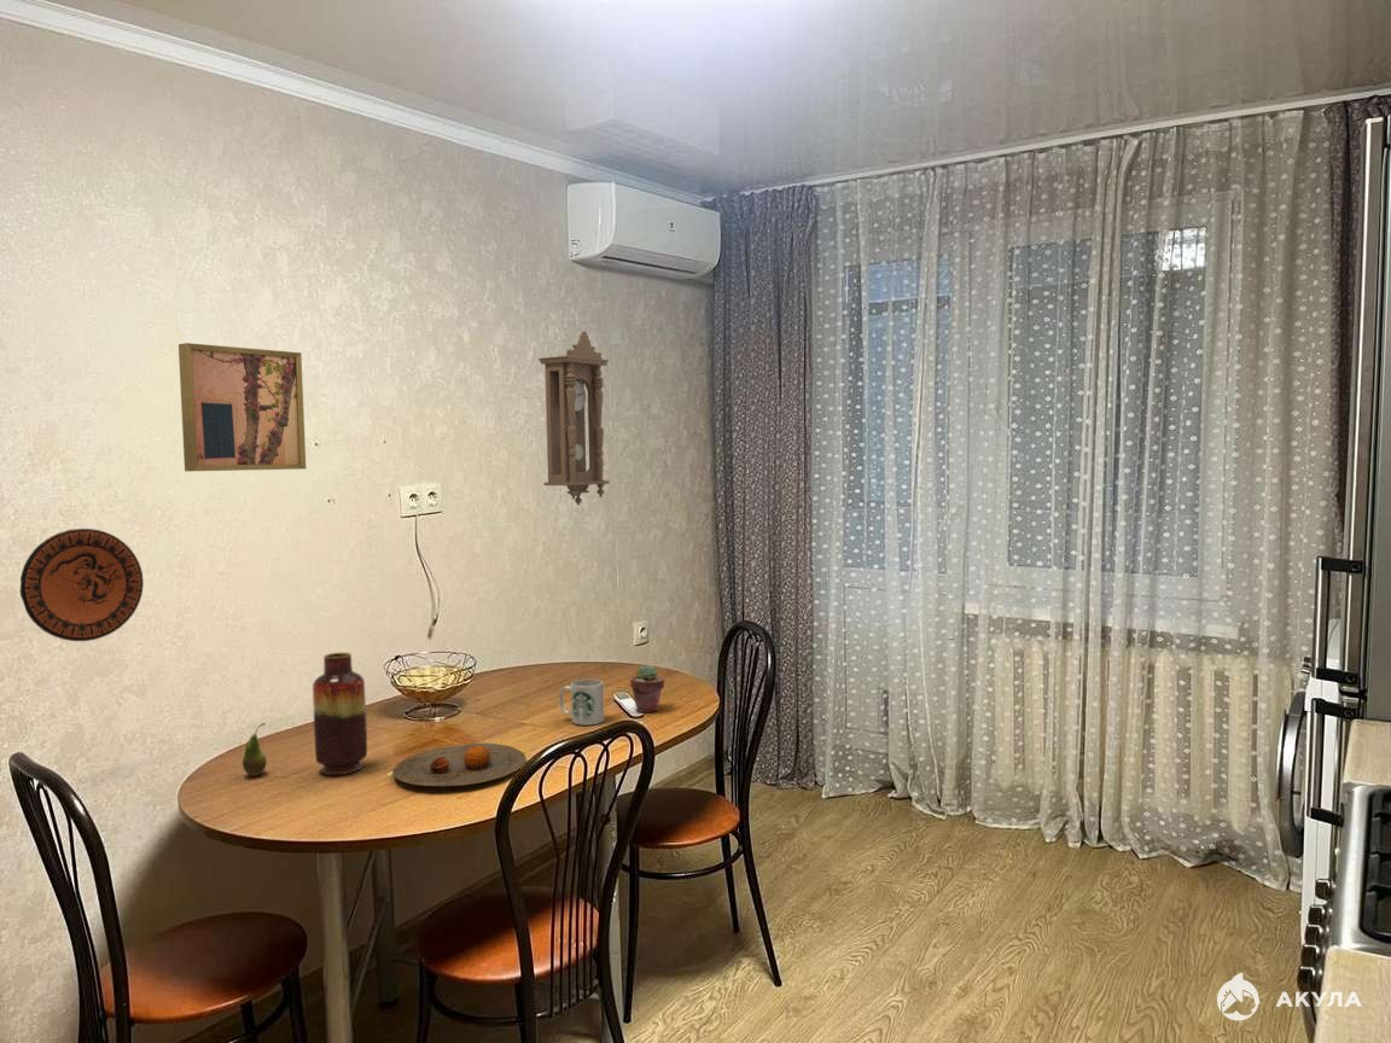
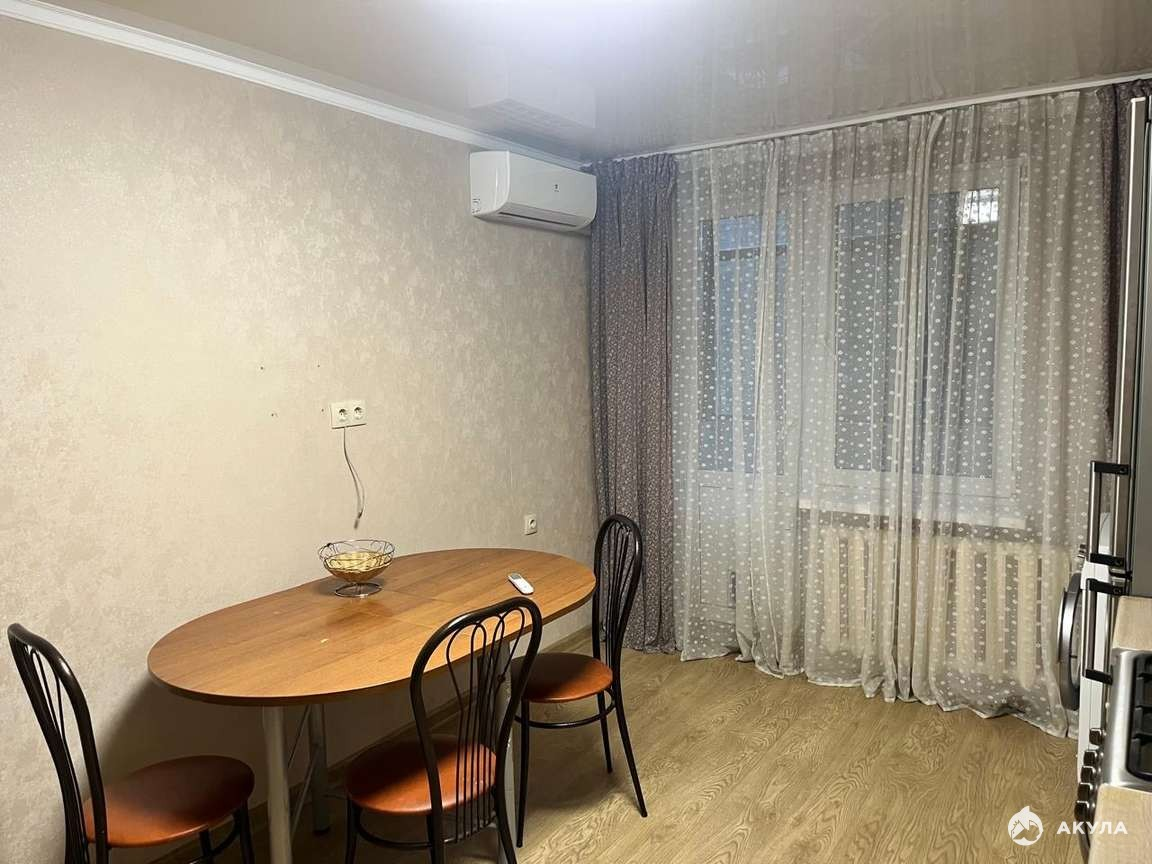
- pendulum clock (575, 419)
- fruit (254, 747)
- wall art (245, 409)
- vase (339, 711)
- potted succulent (647, 687)
- plate (460, 757)
- mug (581, 701)
- decorative plate (83, 584)
